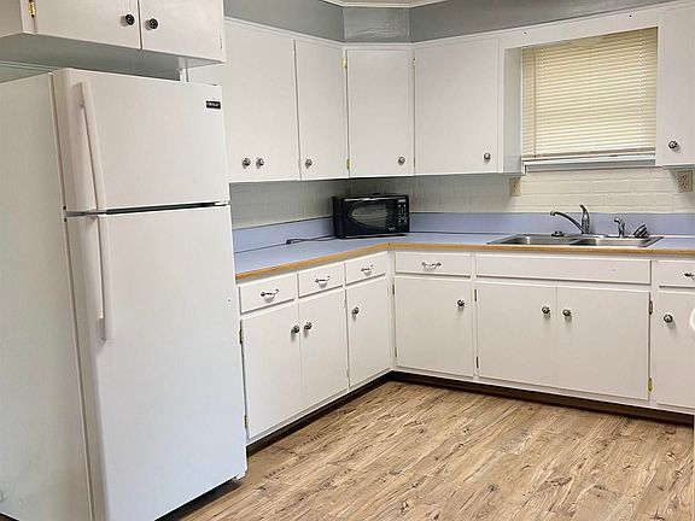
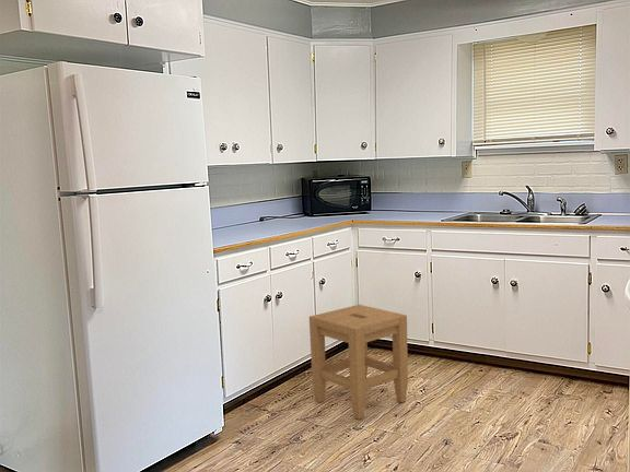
+ stool (359, 358)
